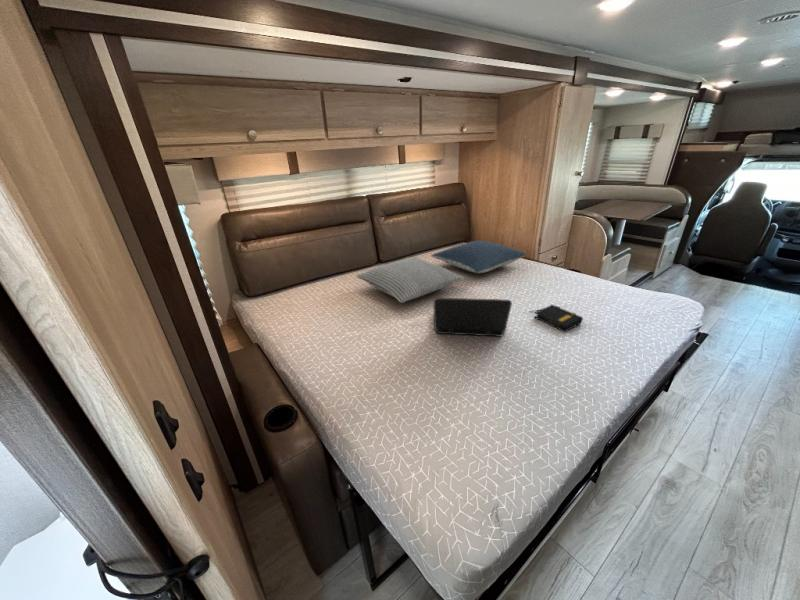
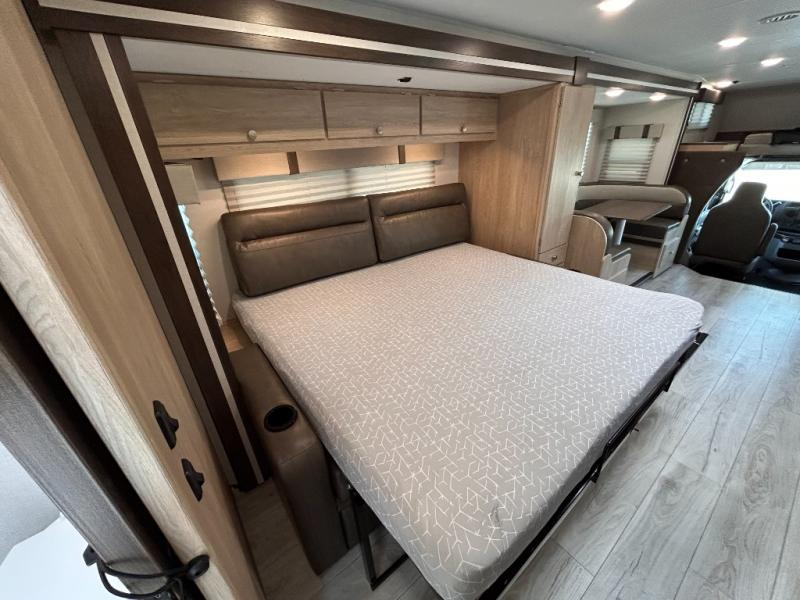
- pillow (409, 277)
- pillow (477, 255)
- laptop (469, 307)
- book (556, 315)
